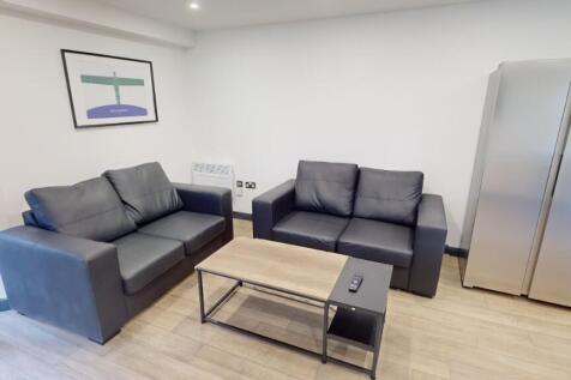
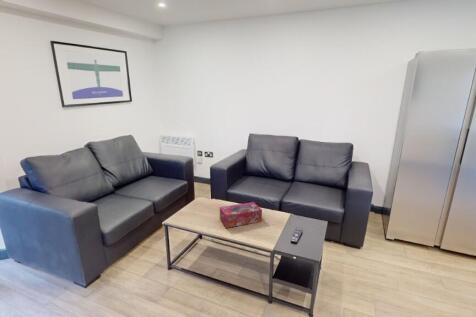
+ tissue box (240, 214)
